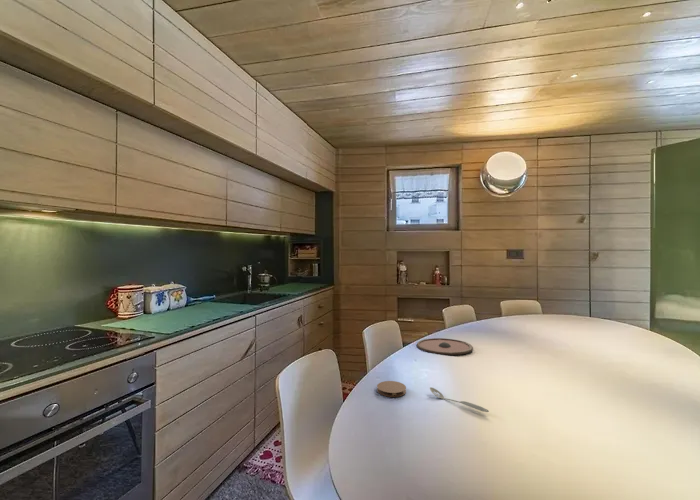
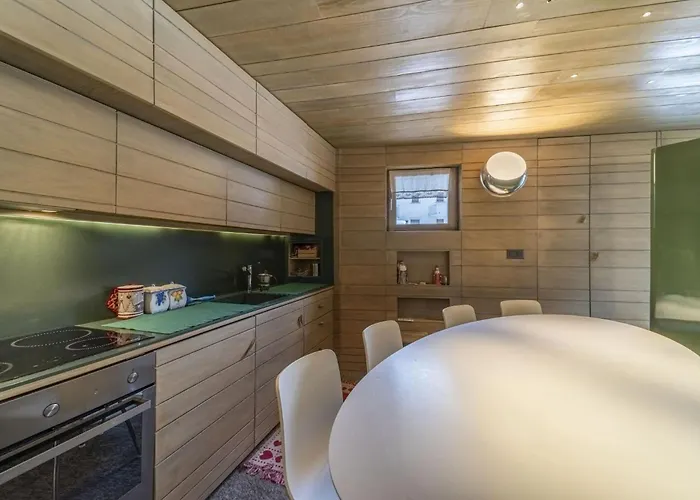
- plate (444, 344)
- coaster (391, 388)
- spoon (457, 401)
